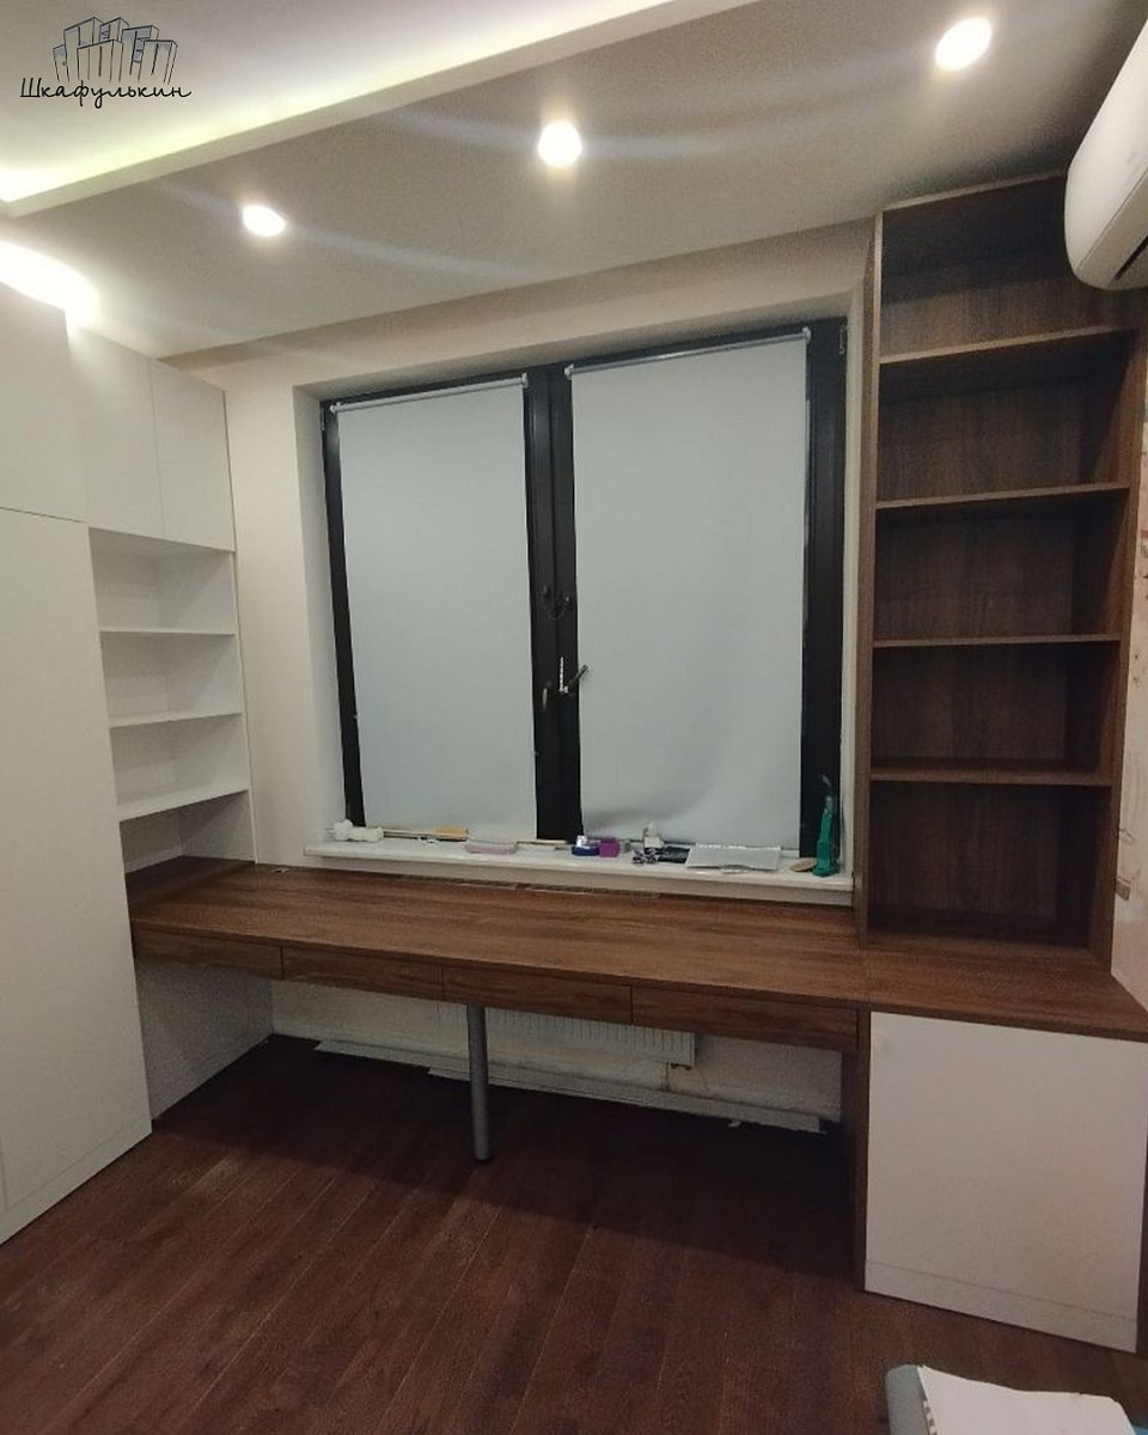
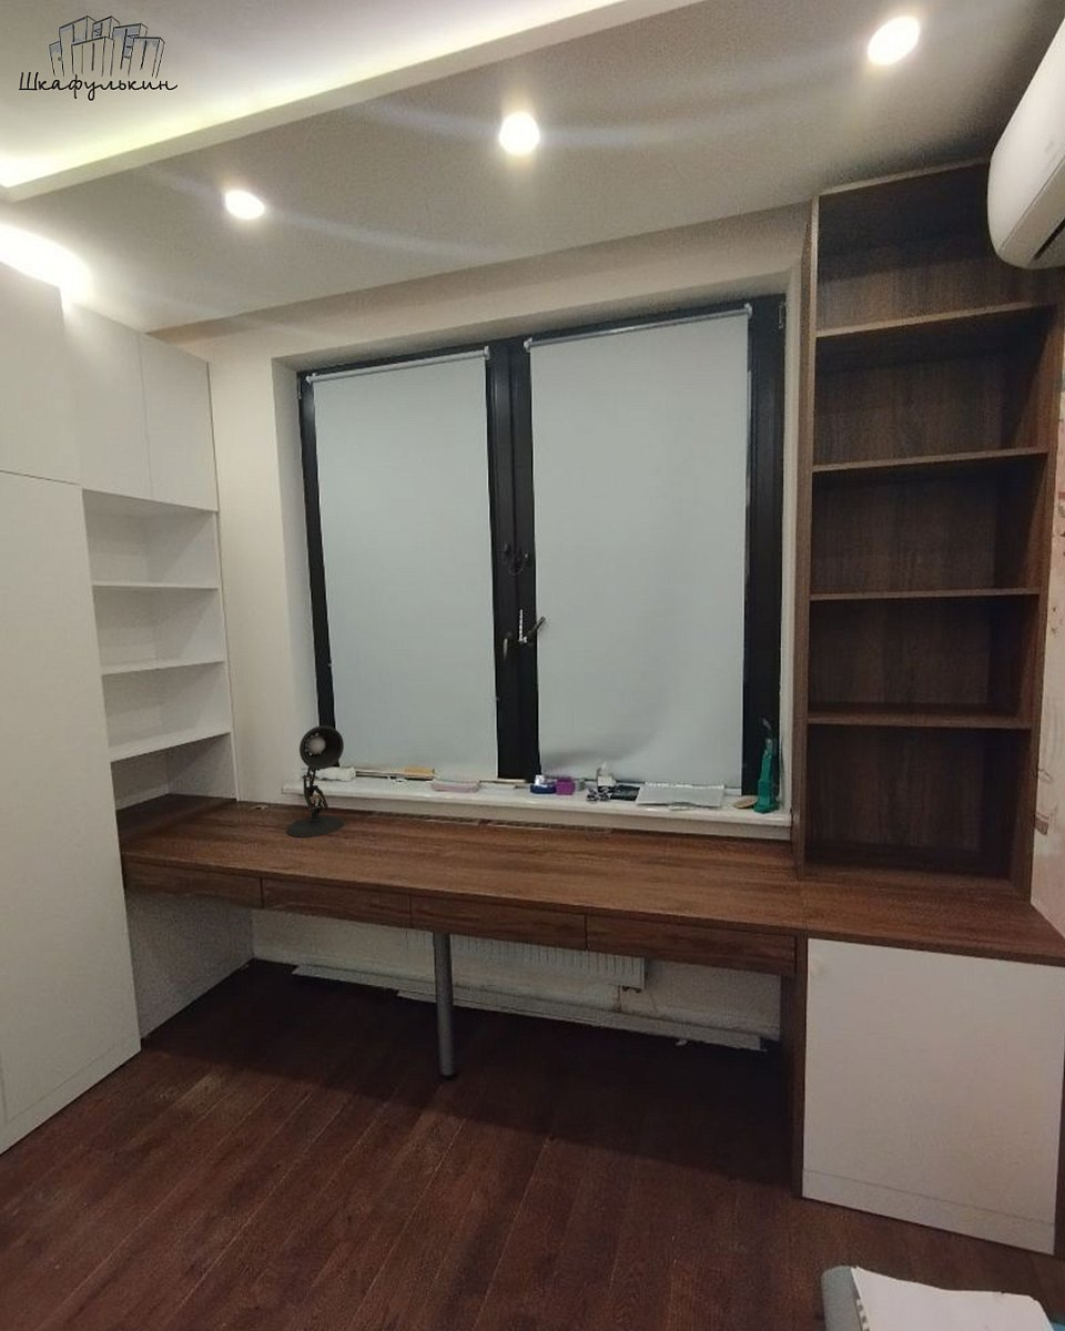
+ desk lamp (313, 774)
